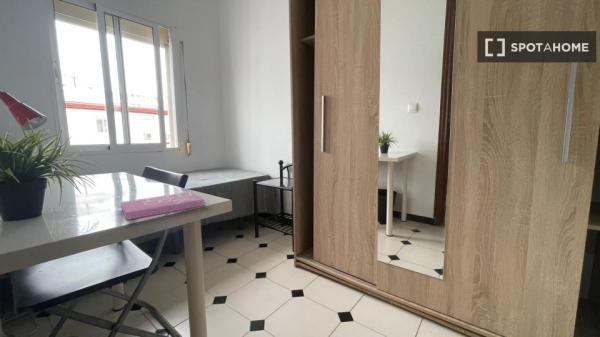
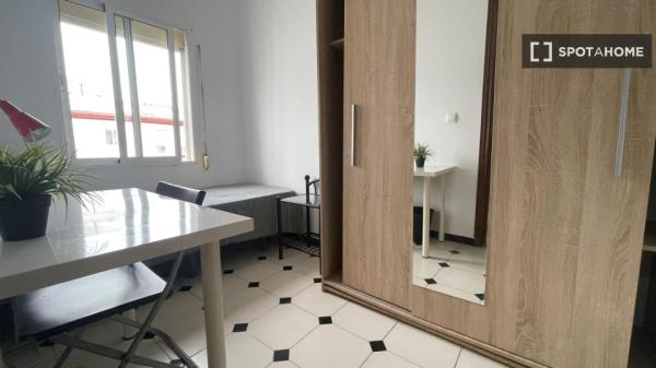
- book (163, 203)
